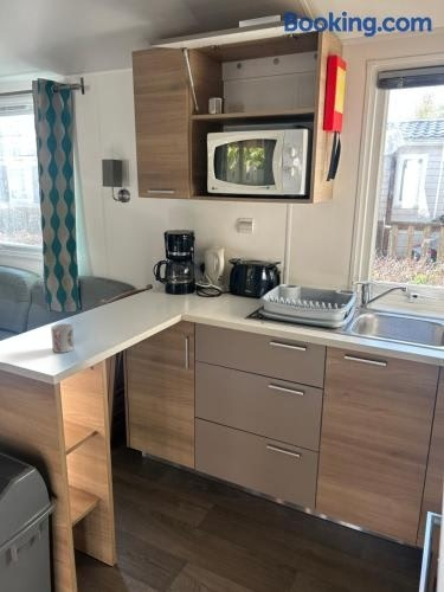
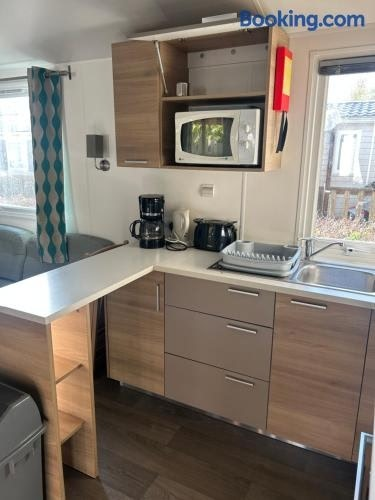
- cup (60, 339)
